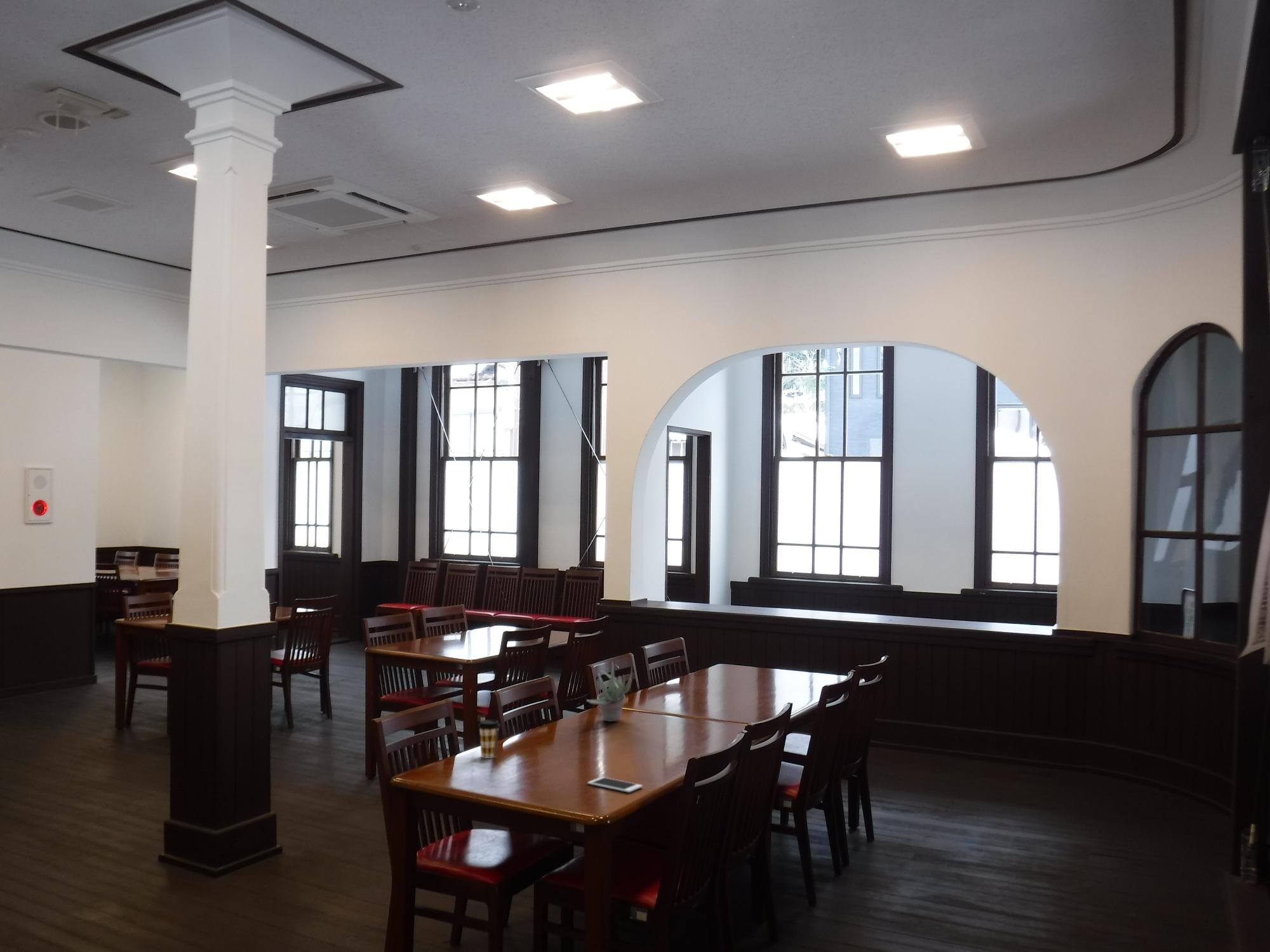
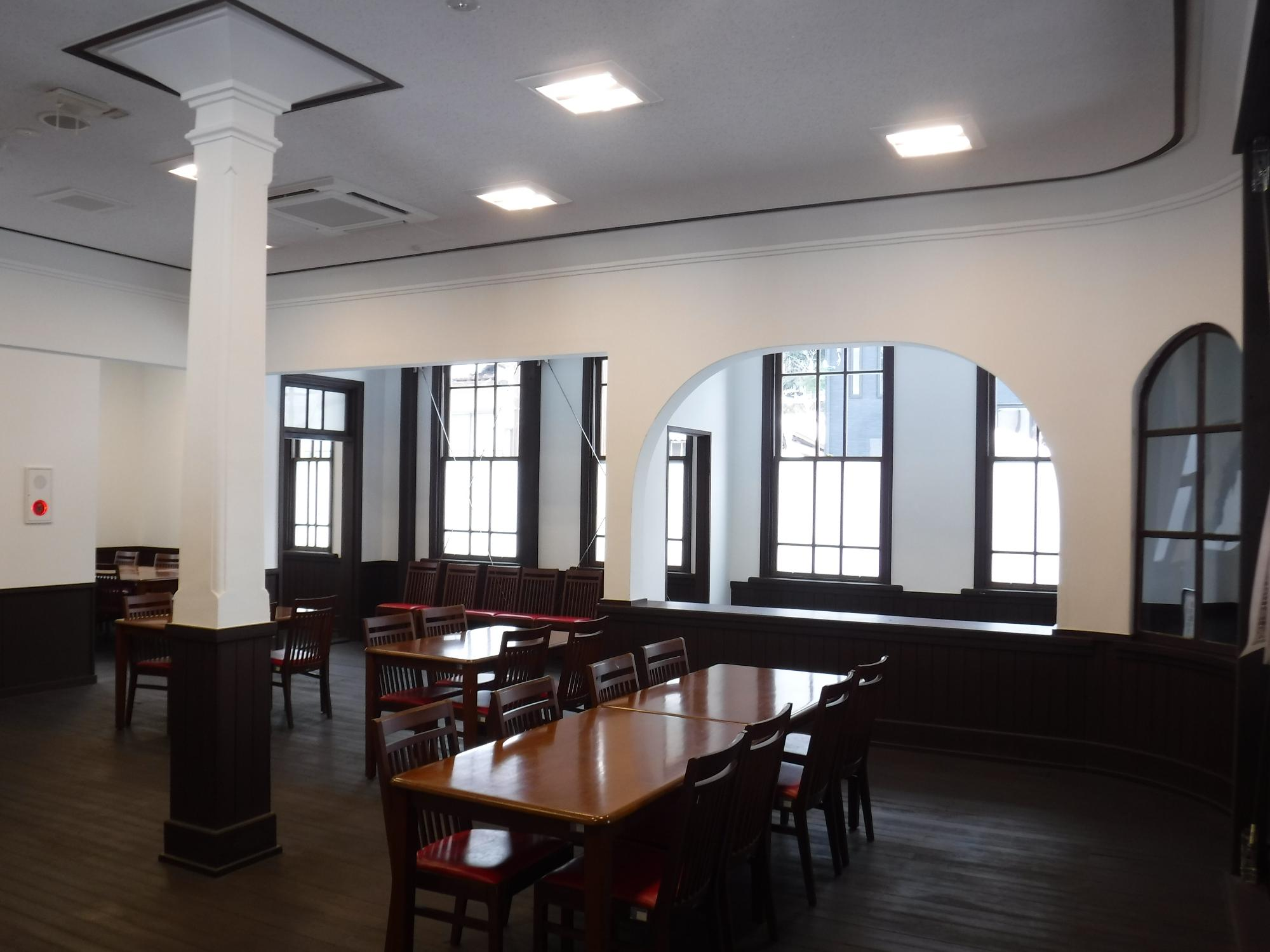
- succulent plant (608, 692)
- cell phone (615, 784)
- coffee cup (488, 739)
